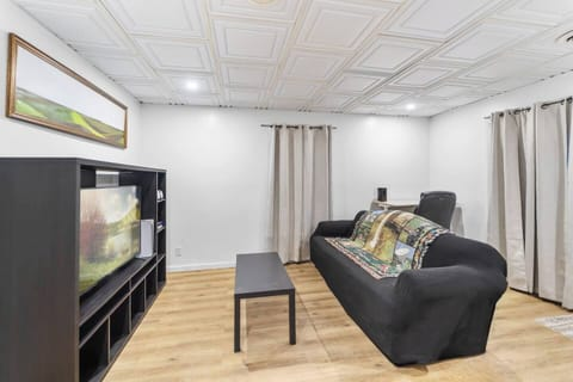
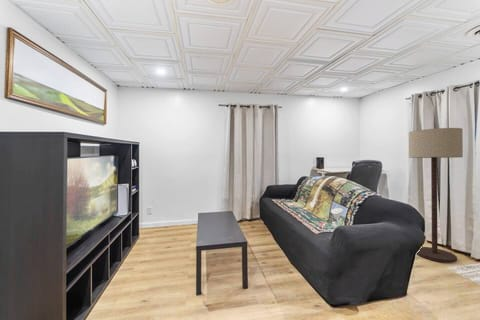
+ floor lamp (434, 192)
